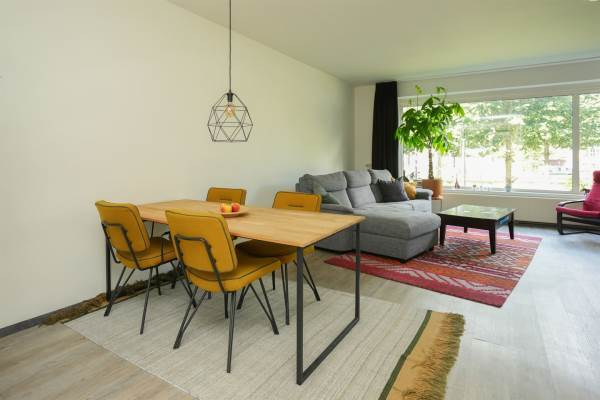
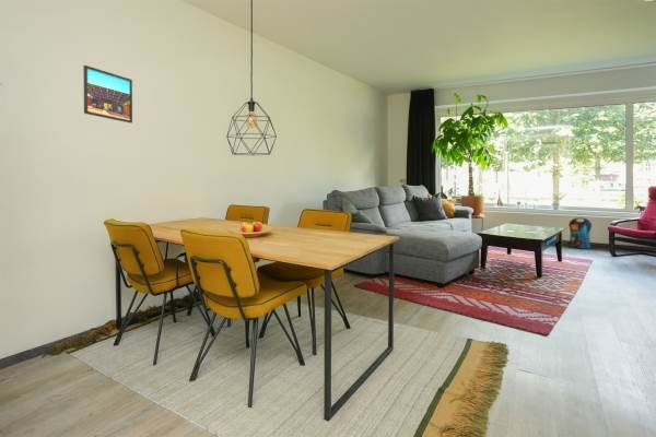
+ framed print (108, 95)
+ pouch (579, 233)
